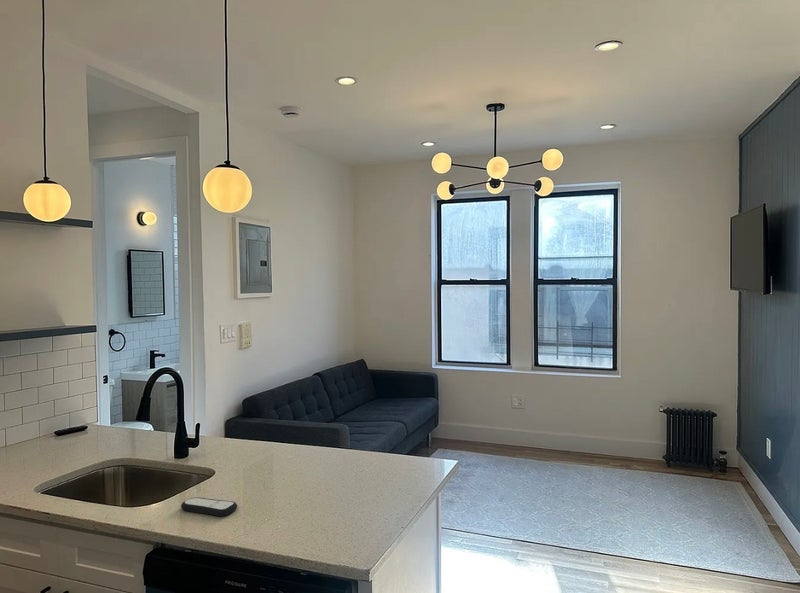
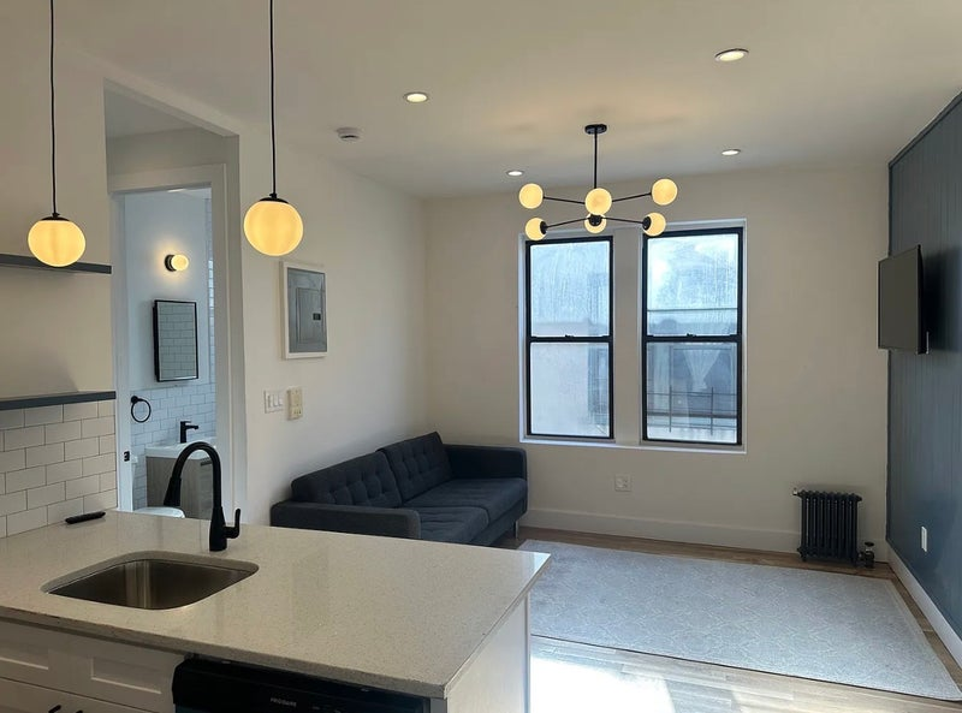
- remote control (208, 505)
